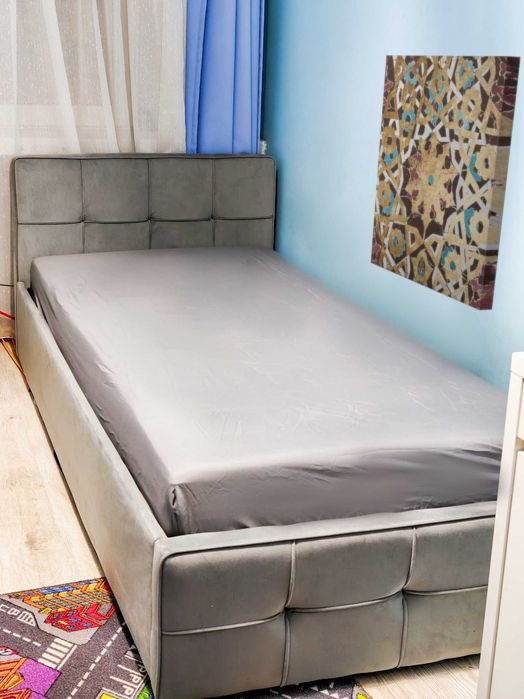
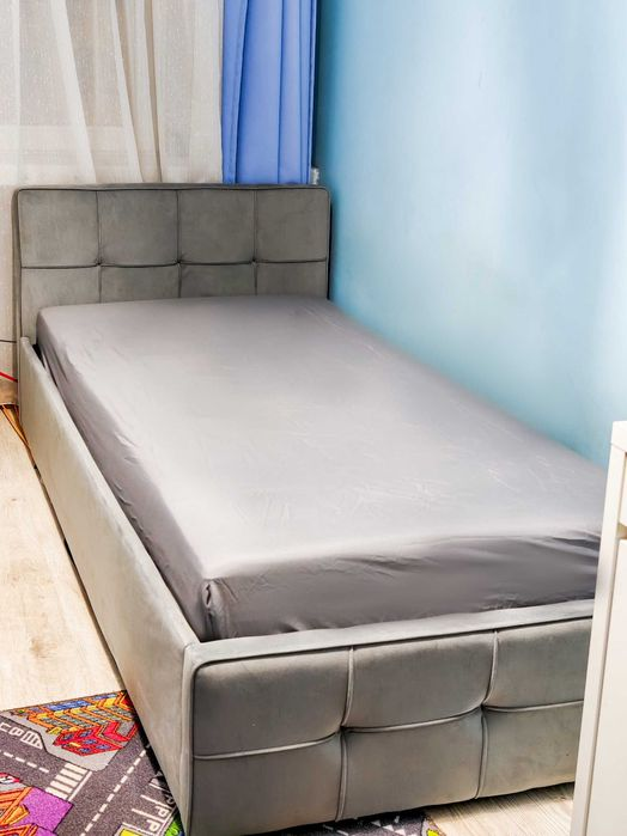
- wall art (436, 173)
